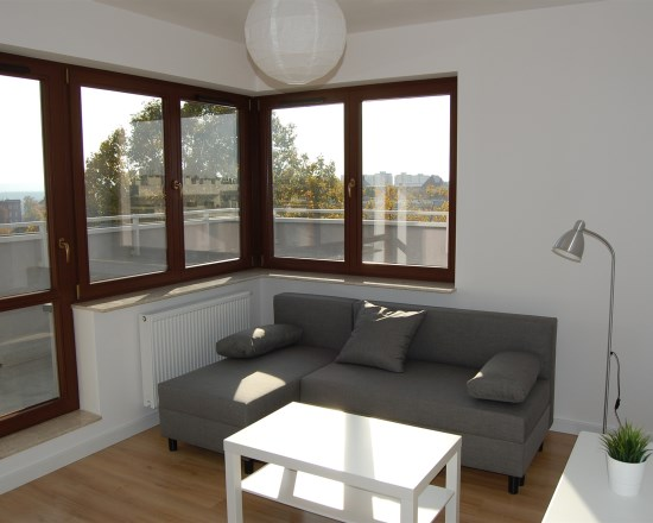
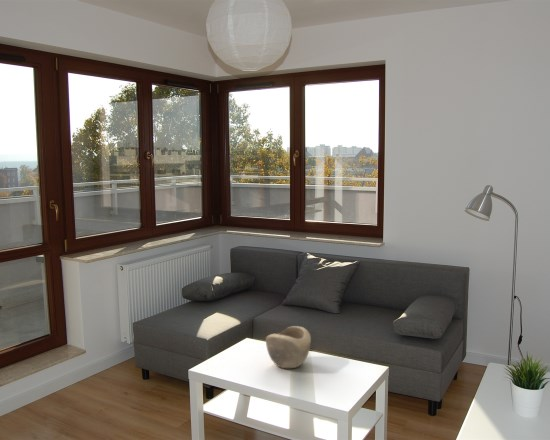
+ decorative bowl (288, 347)
